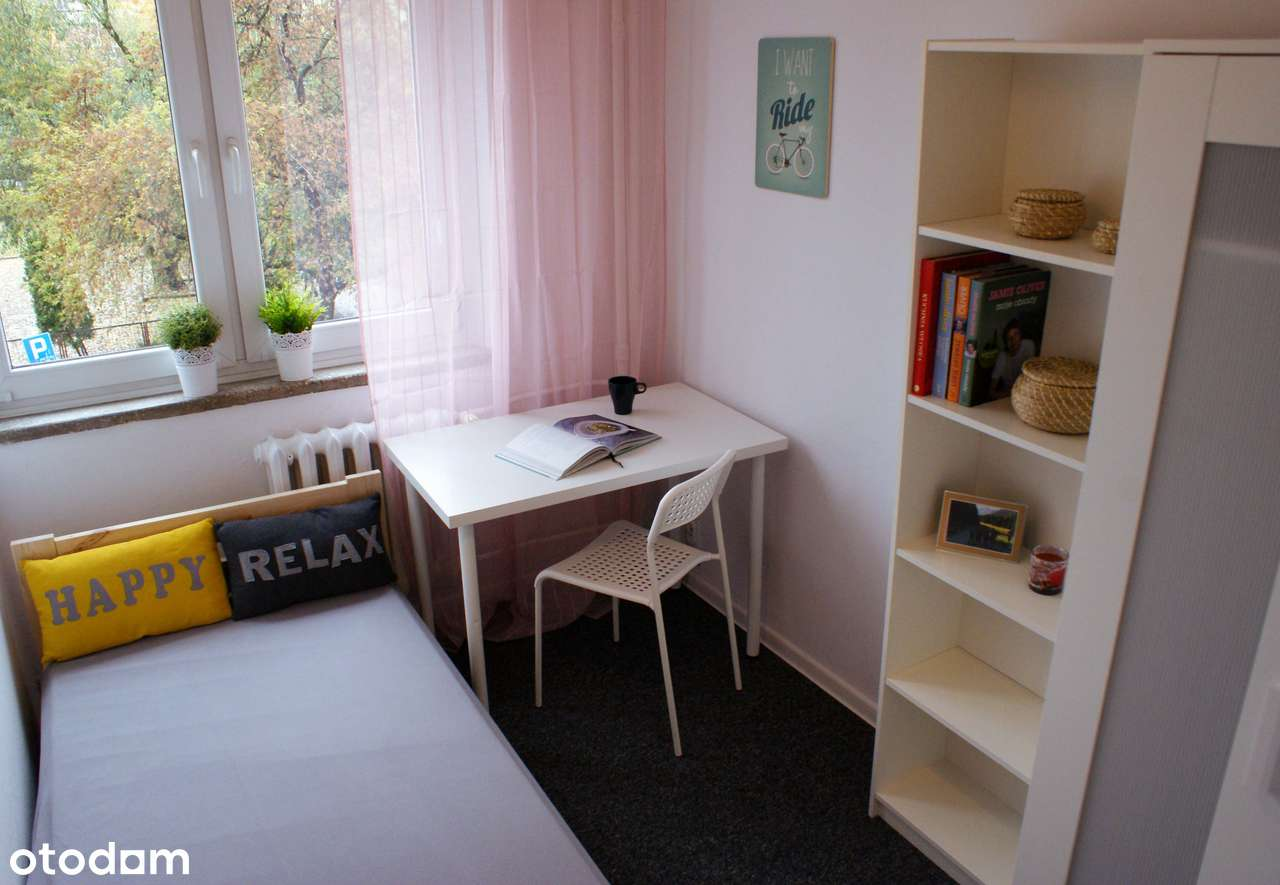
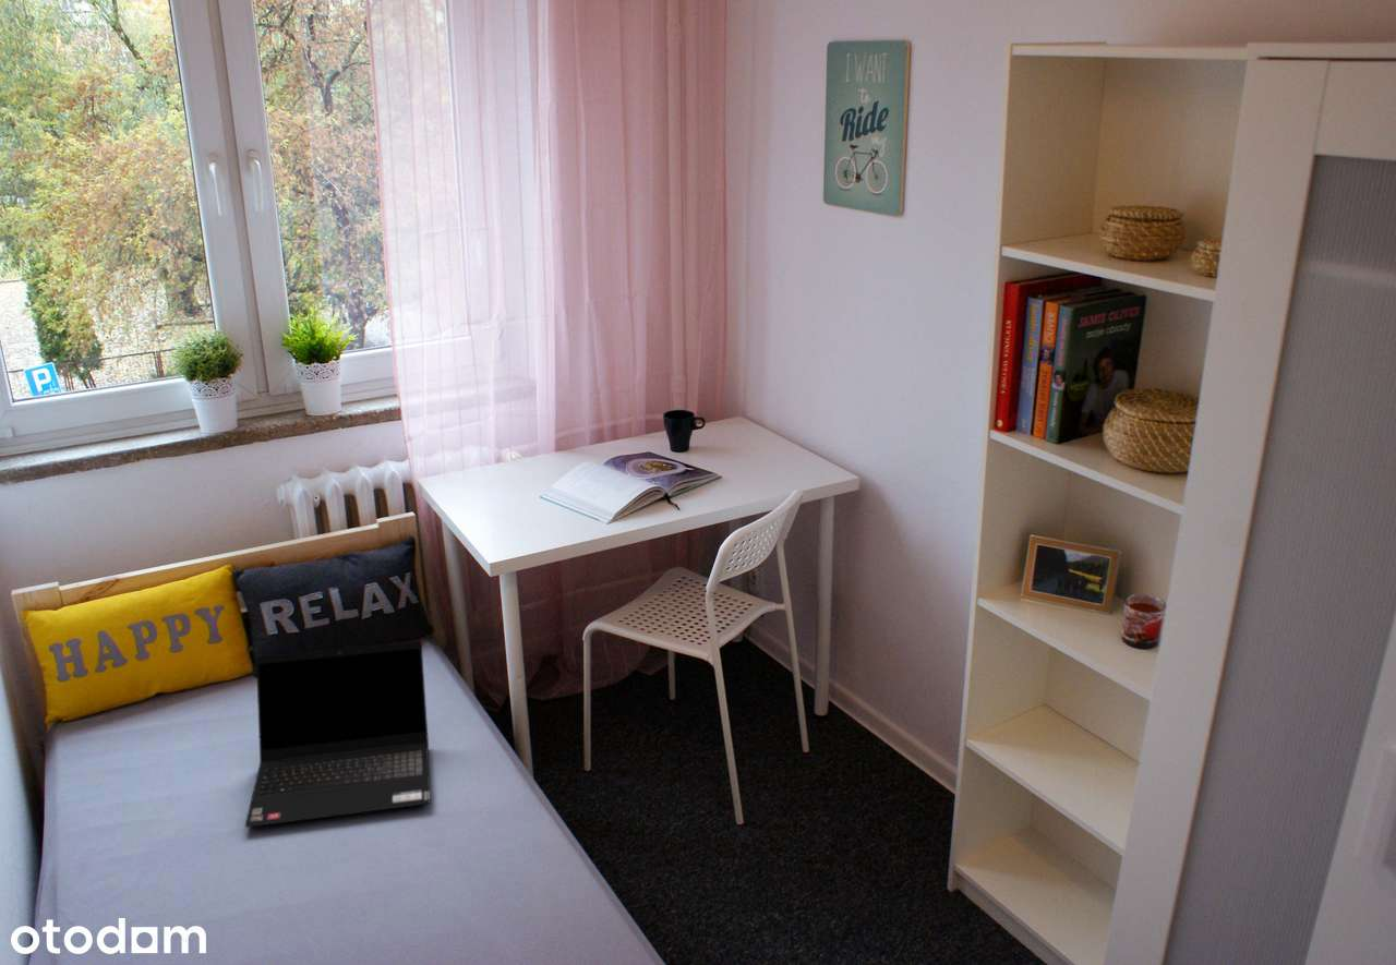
+ laptop computer (339, 728)
